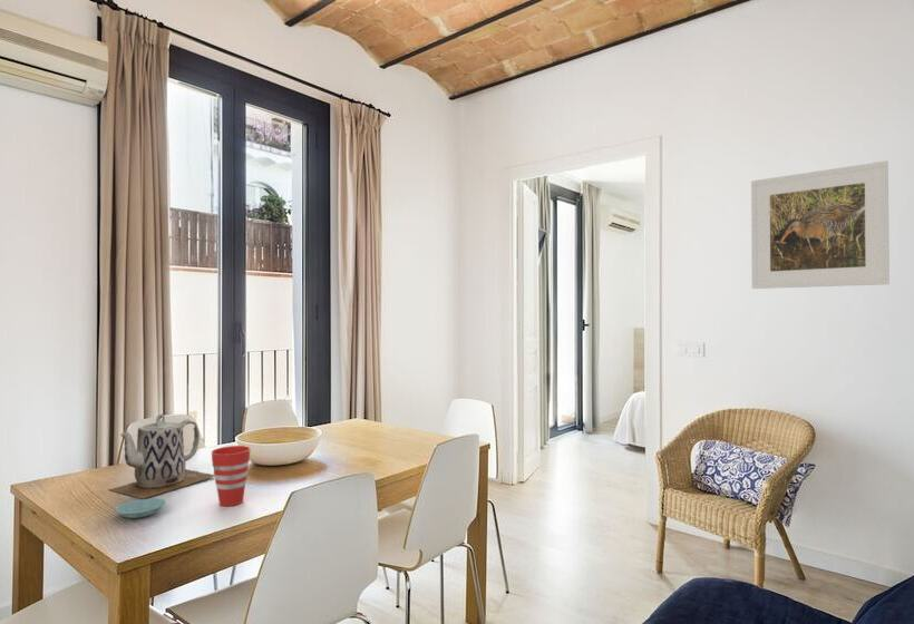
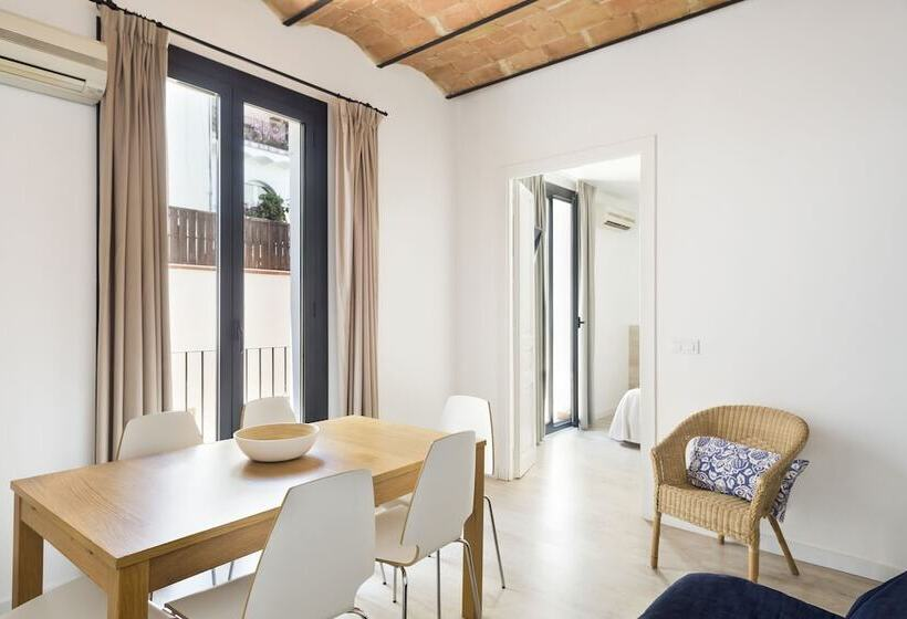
- teapot (164, 448)
- cup (231, 476)
- saucer (140, 509)
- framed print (815, 228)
